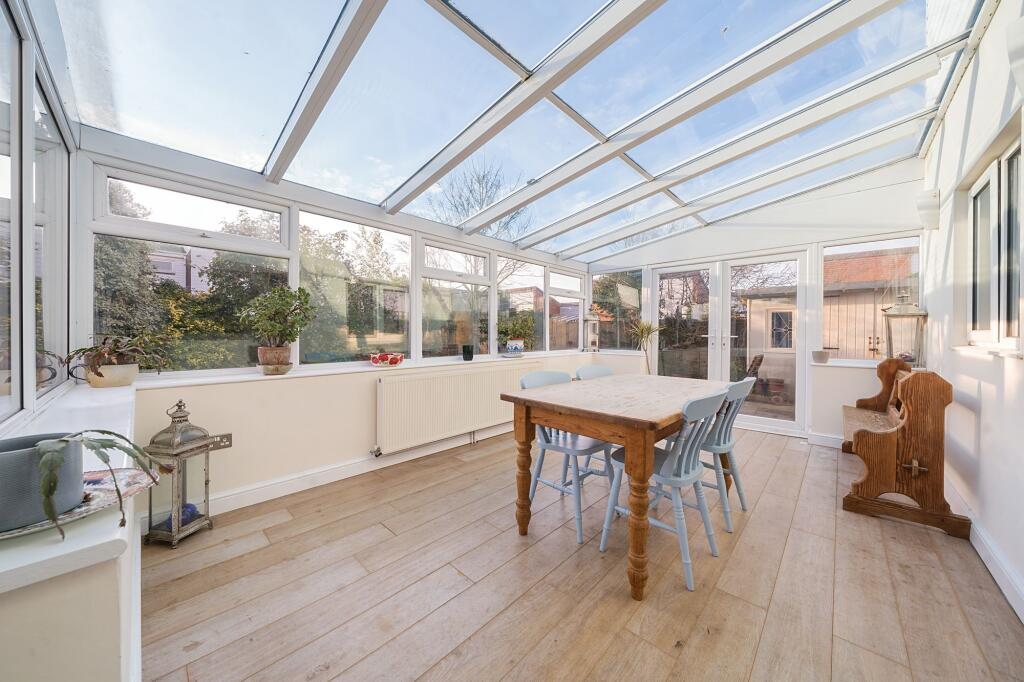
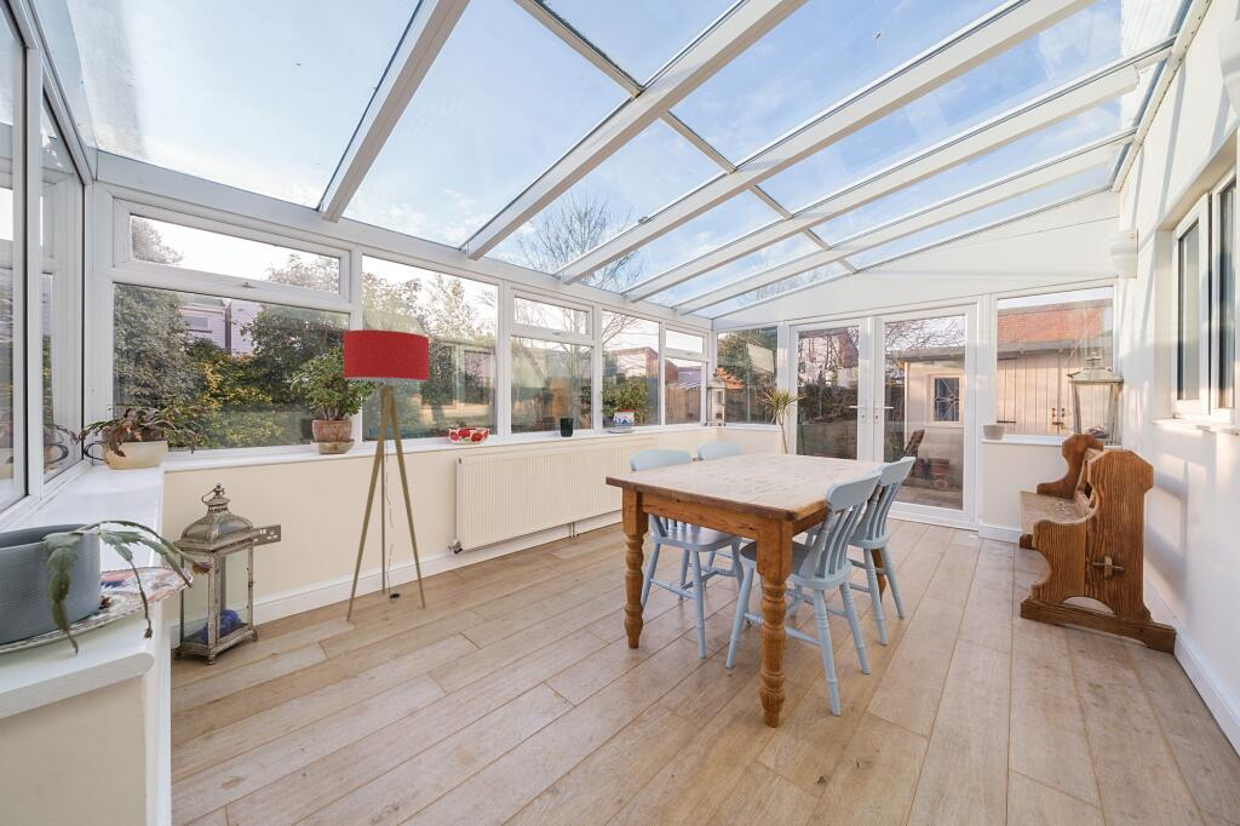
+ floor lamp (386, 475)
